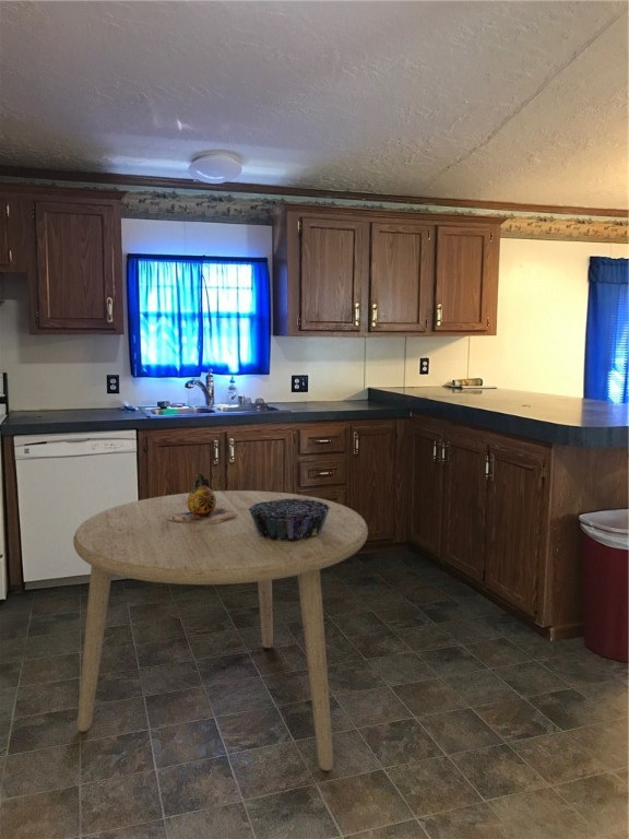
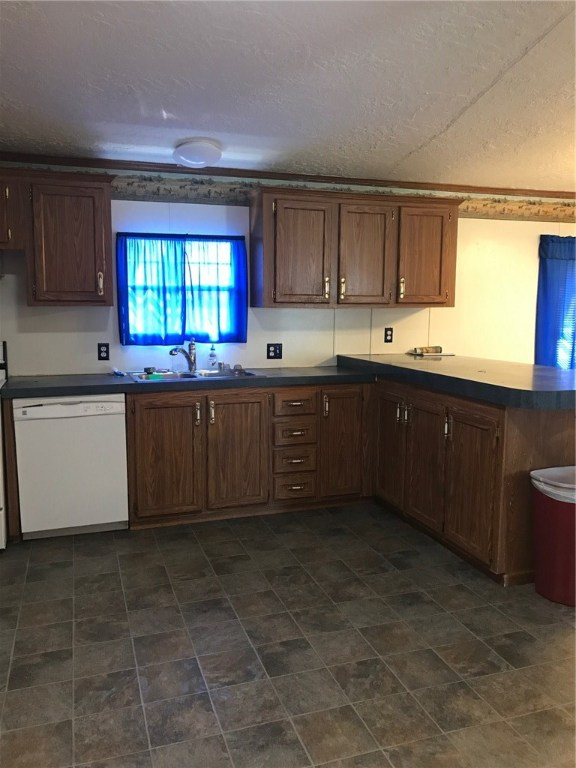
- decorative bowl (289, 519)
- dining table (224, 583)
- vase (203, 495)
